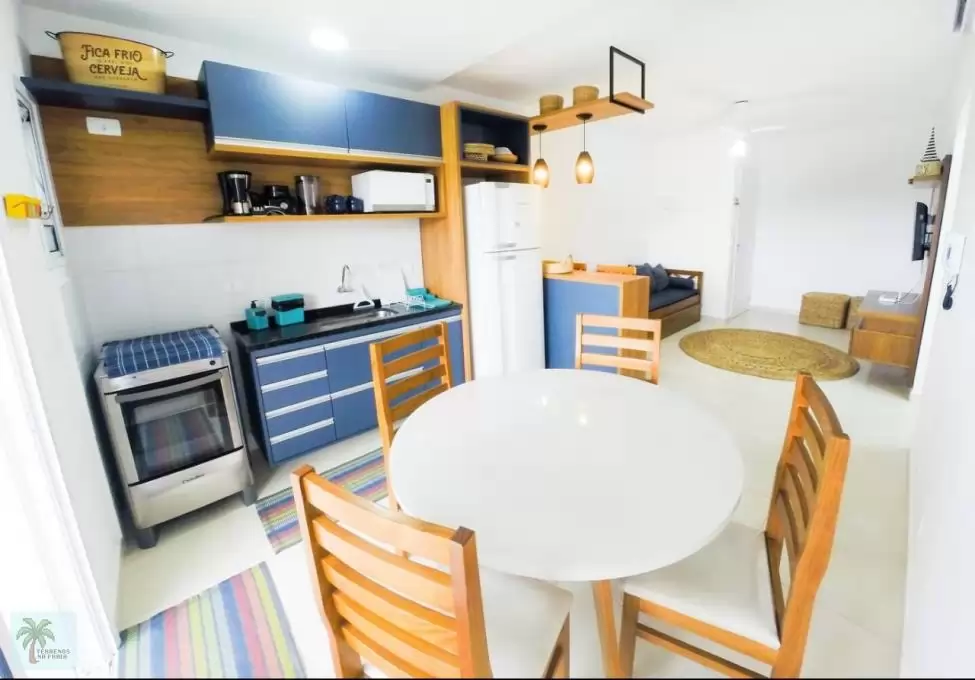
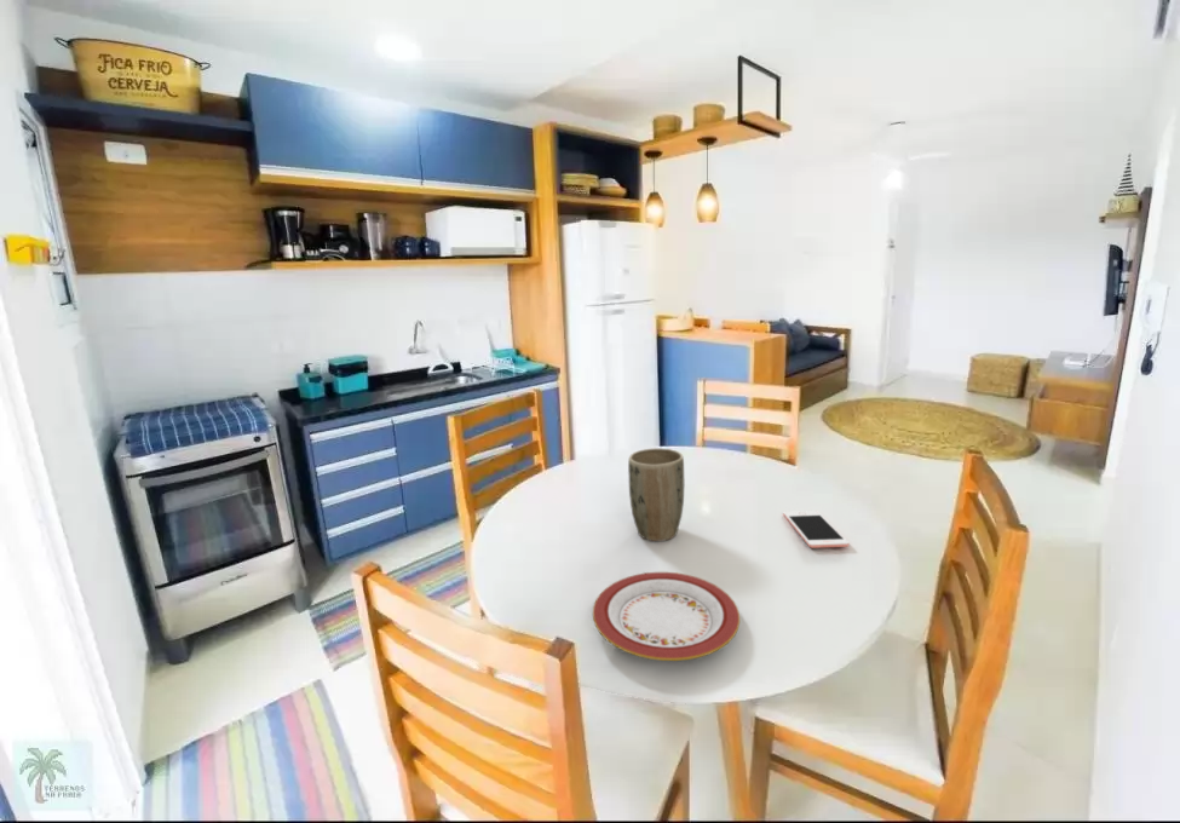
+ plant pot (656, 494)
+ plate (664, 615)
+ cell phone (813, 528)
